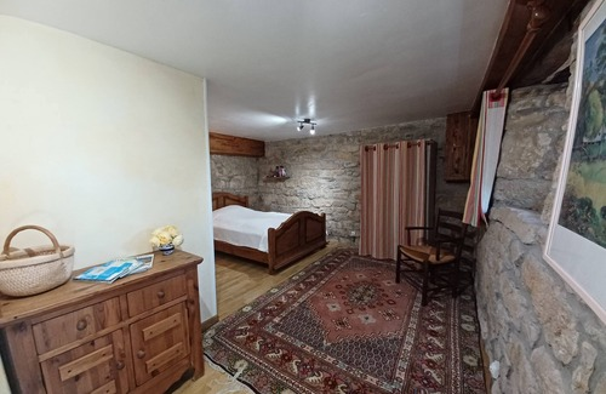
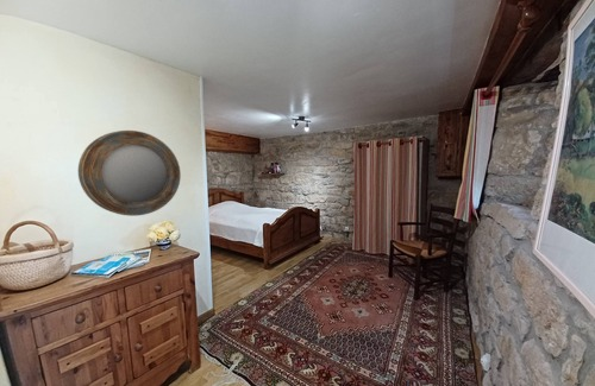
+ home mirror (136, 173)
